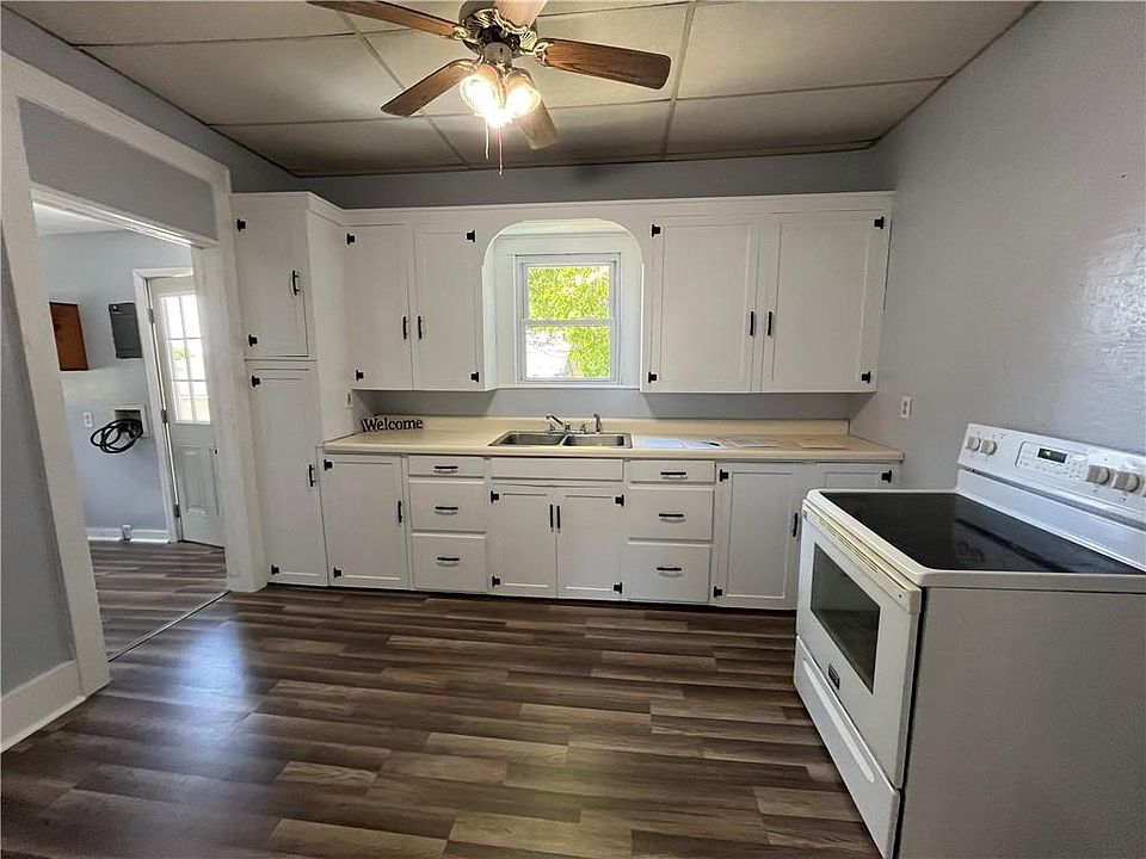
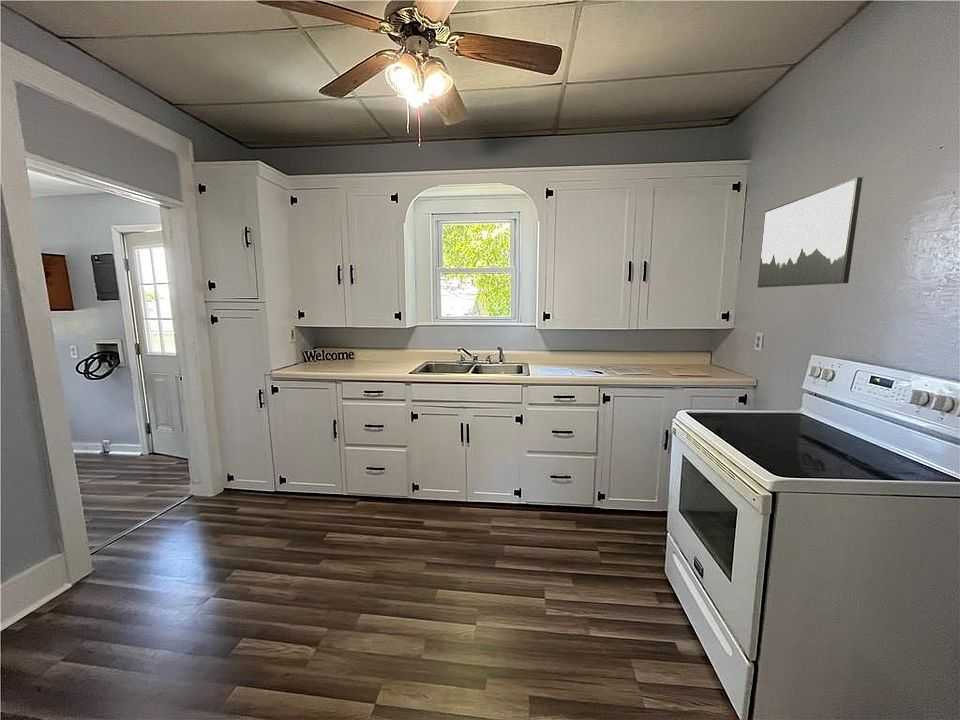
+ wall art (800, 242)
